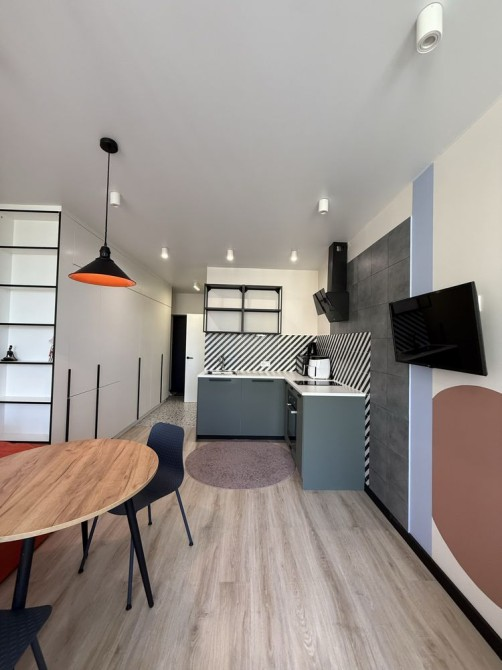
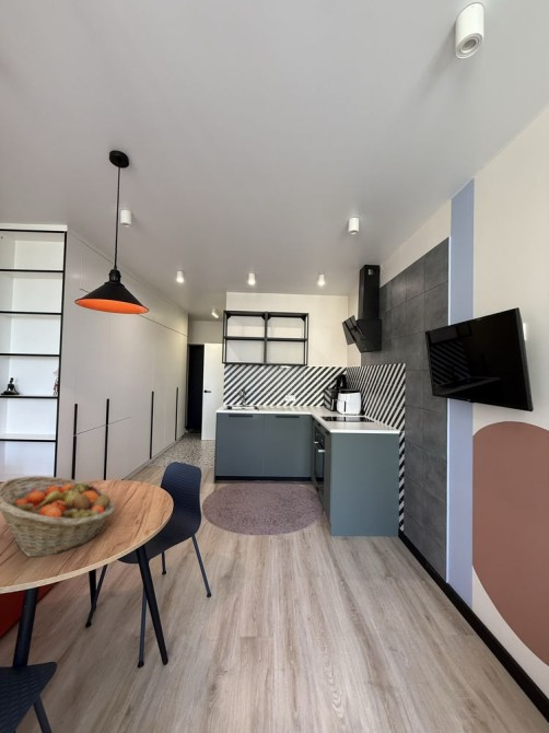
+ fruit basket (57, 507)
